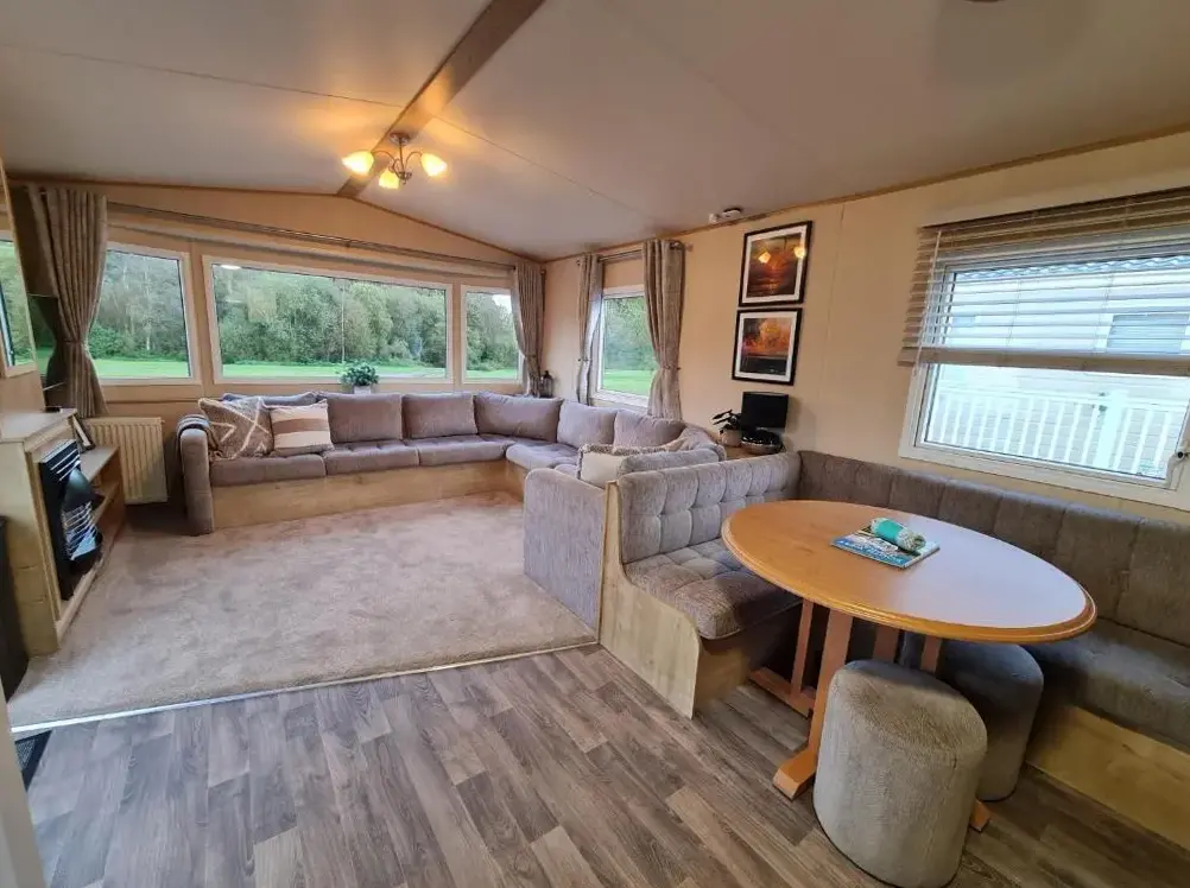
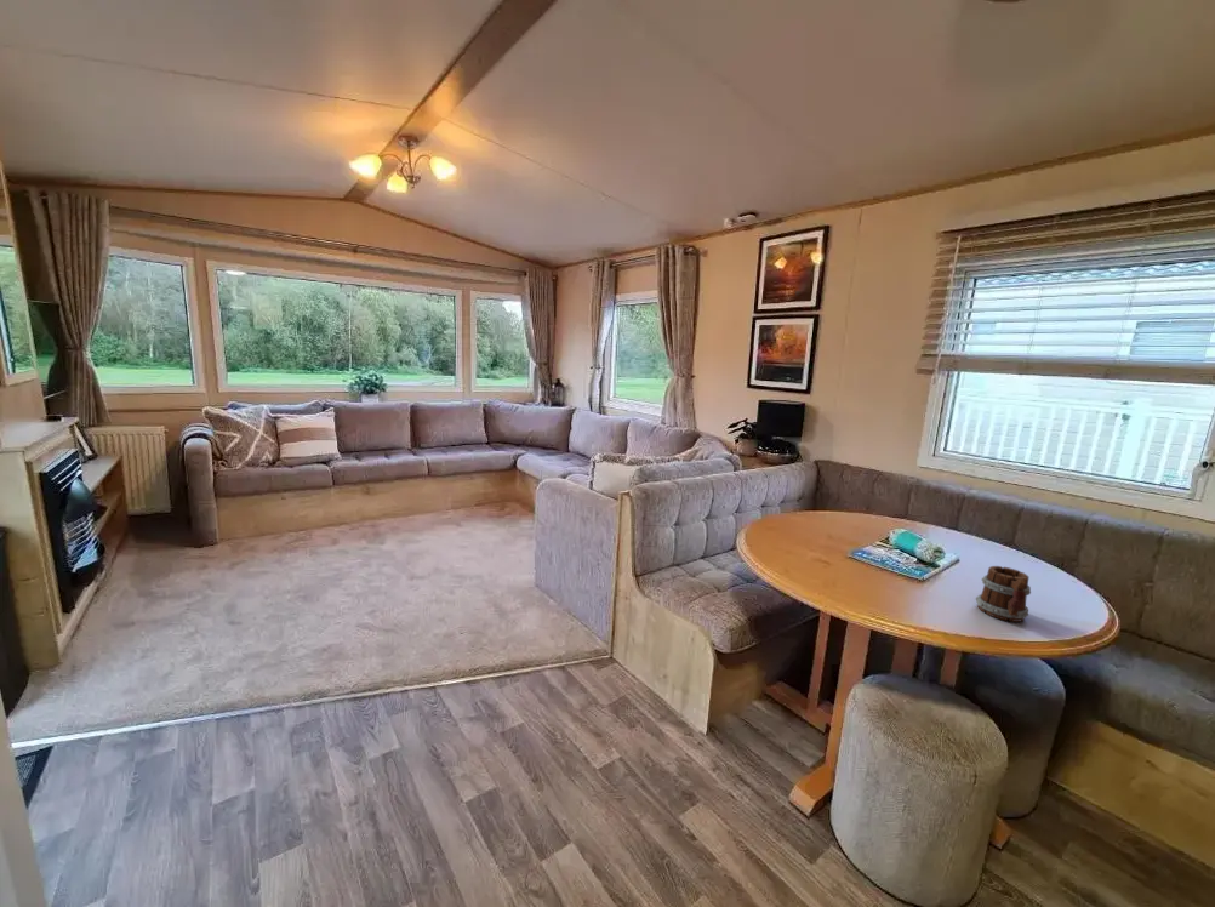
+ mug (1008, 593)
